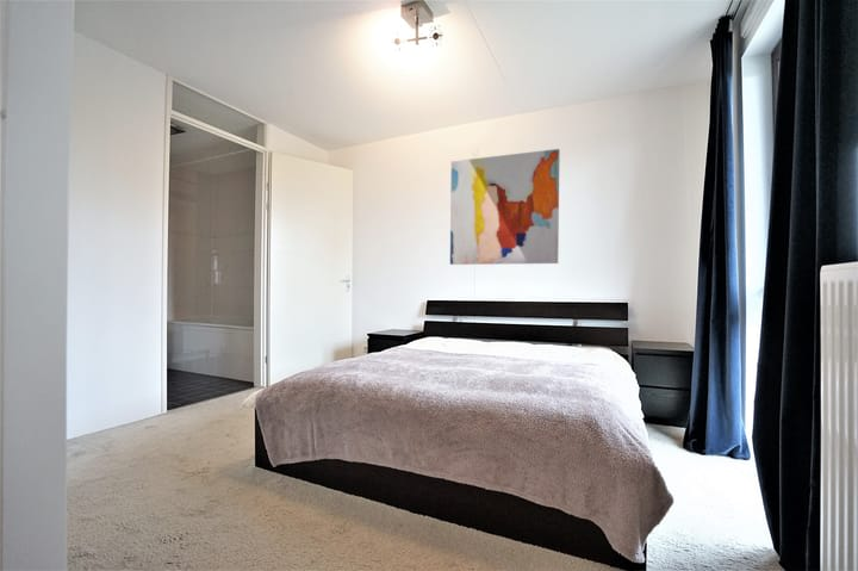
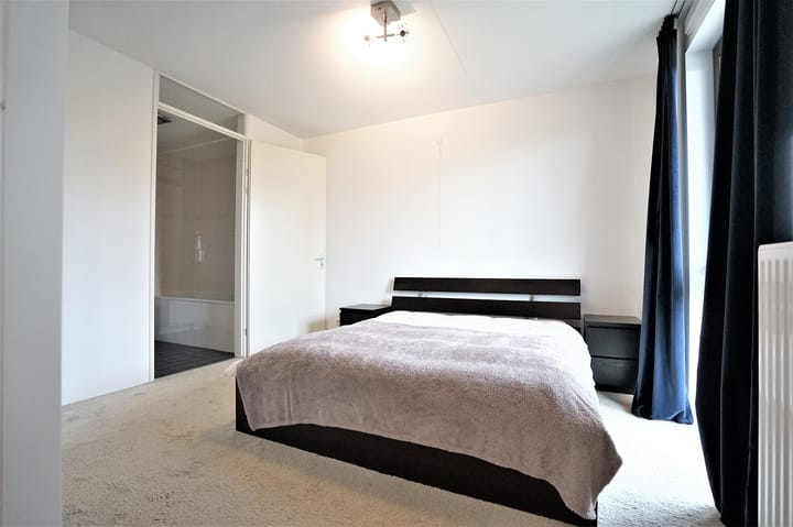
- wall art (502, 210)
